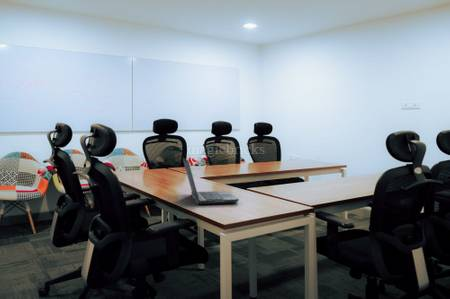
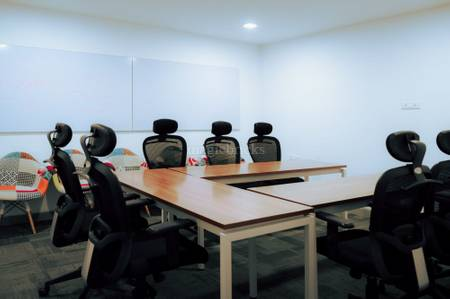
- laptop computer (209, 191)
